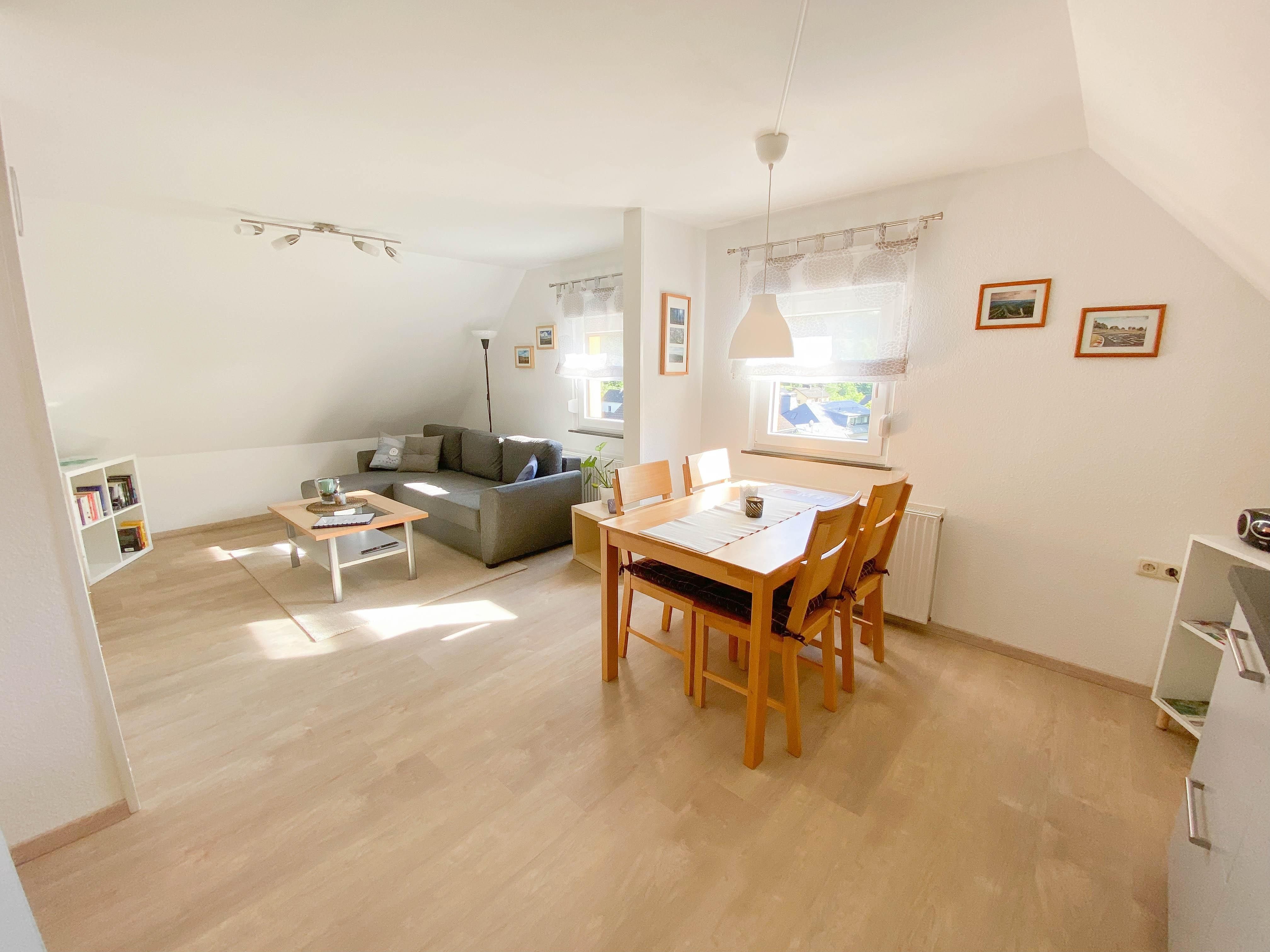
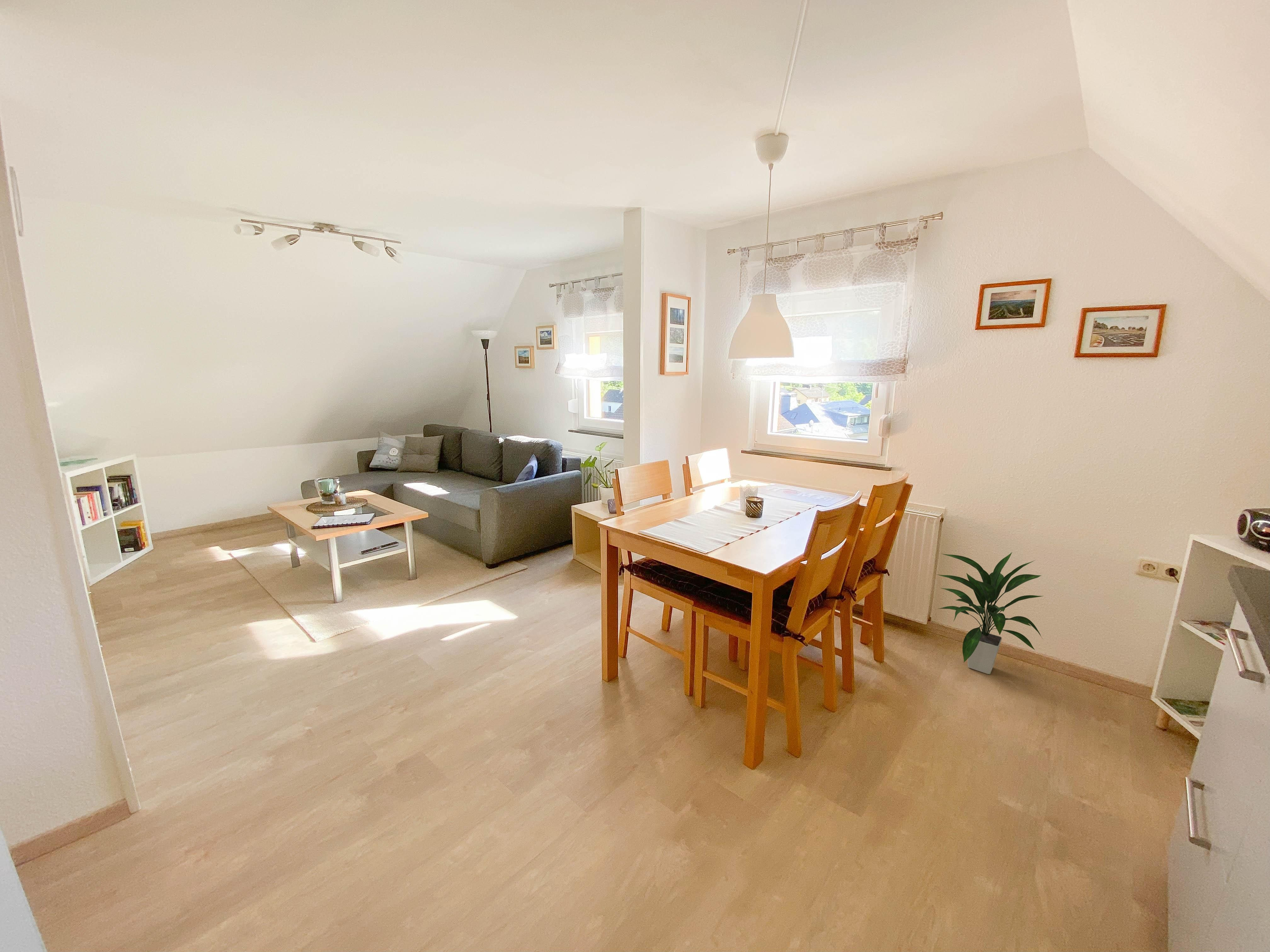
+ indoor plant (986, 611)
